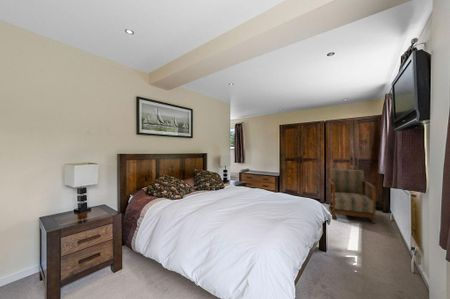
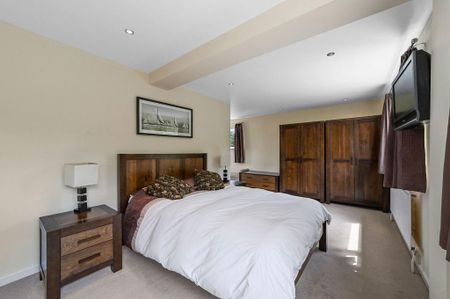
- armchair (349, 193)
